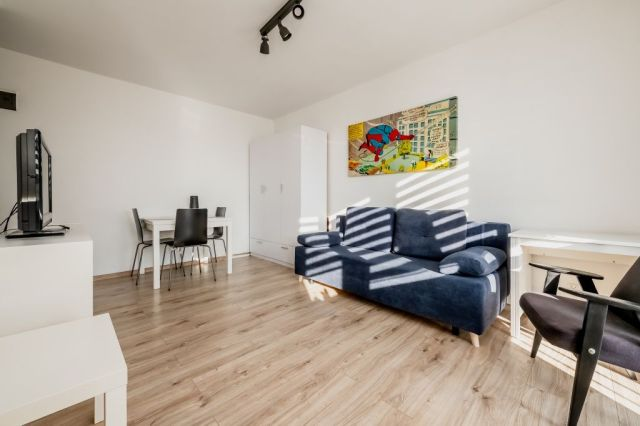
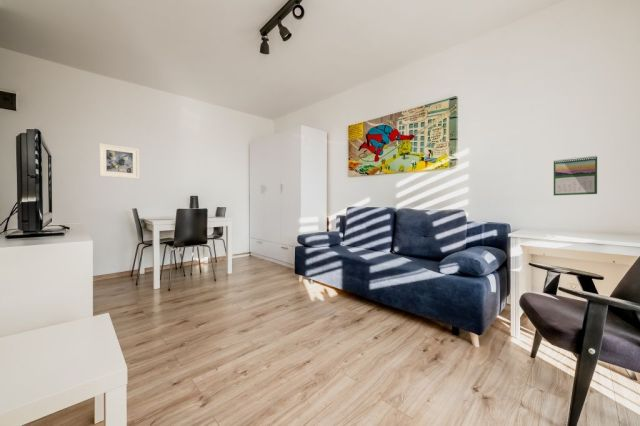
+ calendar (574, 176)
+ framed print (119, 161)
